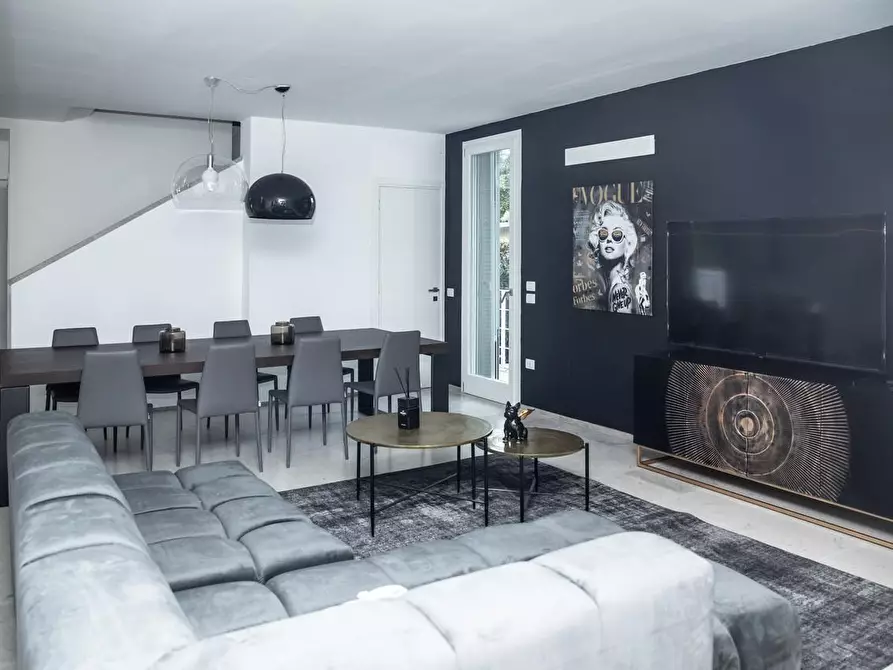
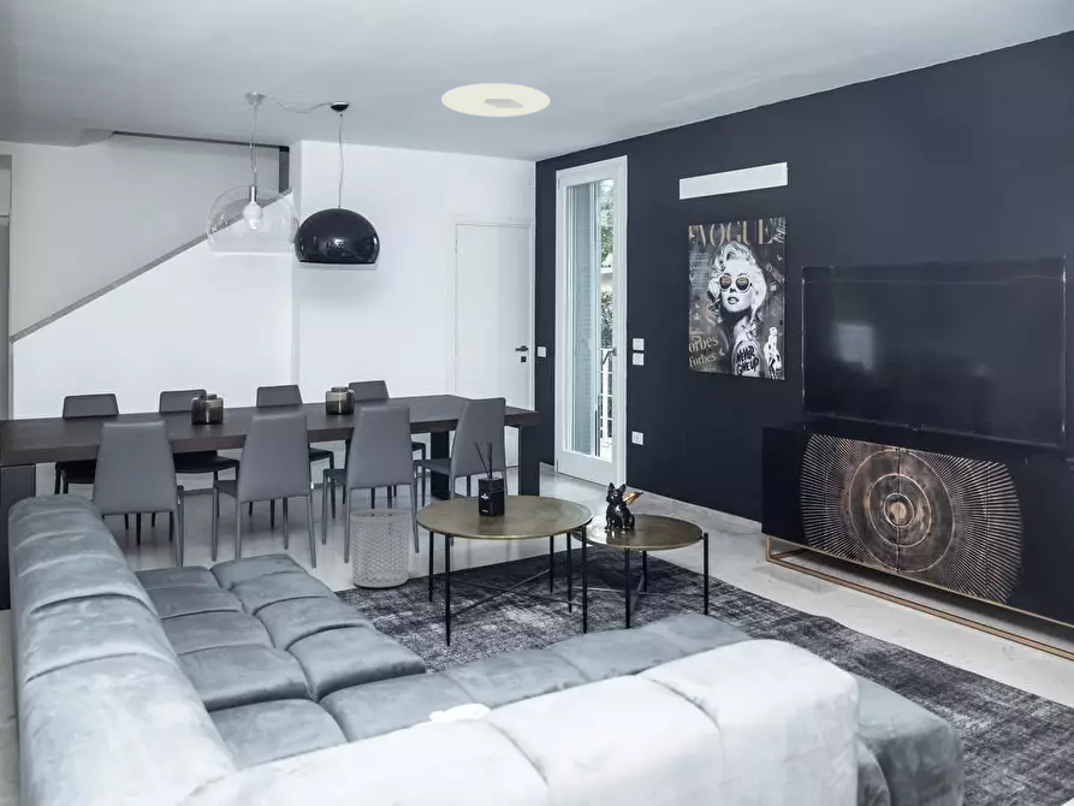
+ ceiling light (496, 95)
+ waste bin (380, 546)
